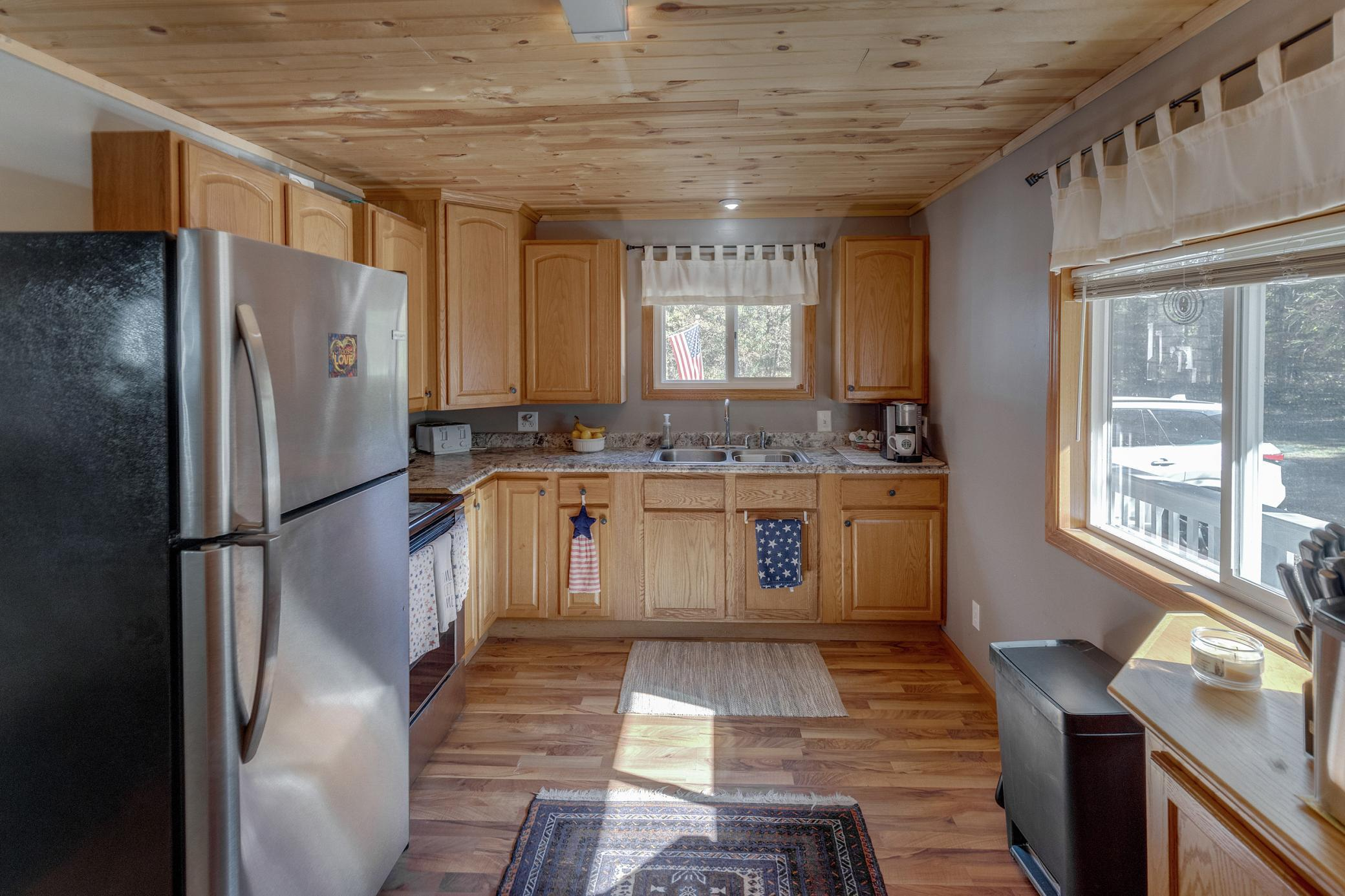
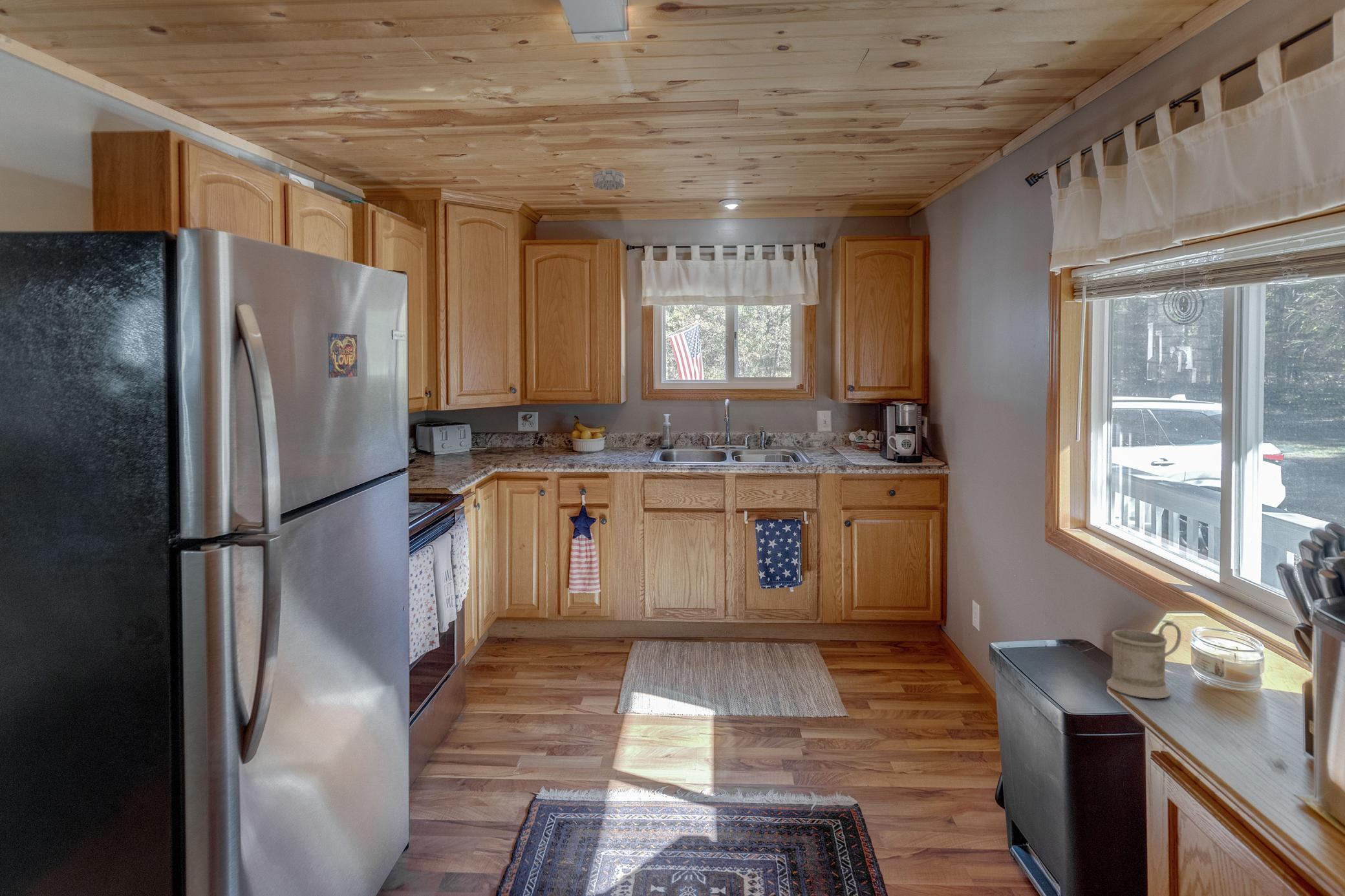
+ smoke detector (608, 179)
+ mug (1148, 655)
